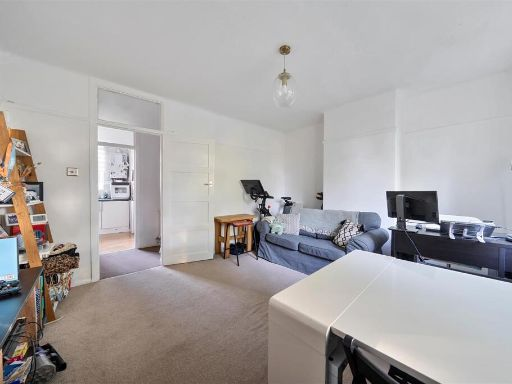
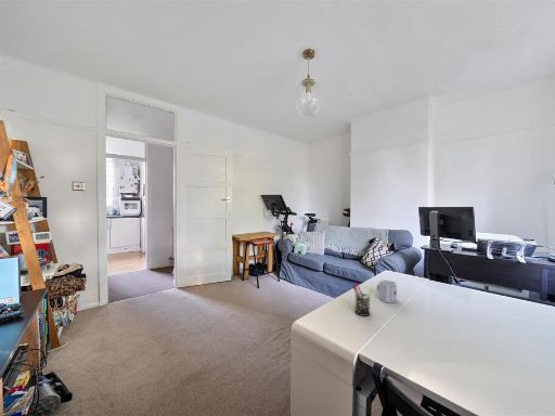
+ cup (386, 290)
+ pen holder (361, 298)
